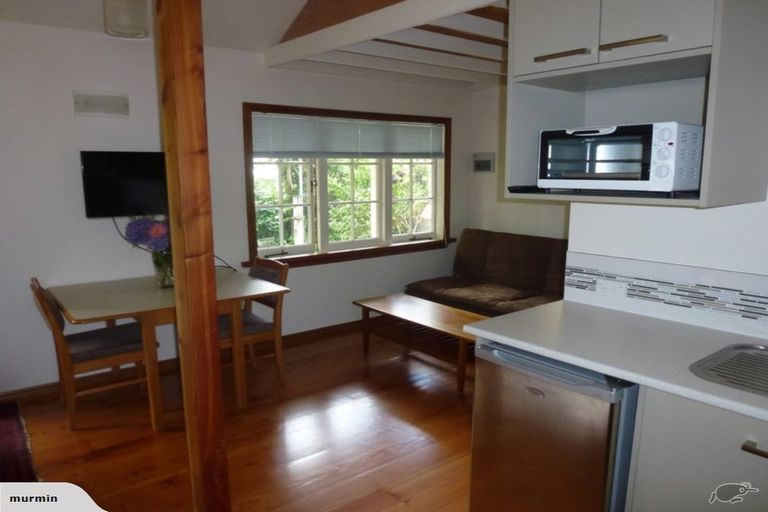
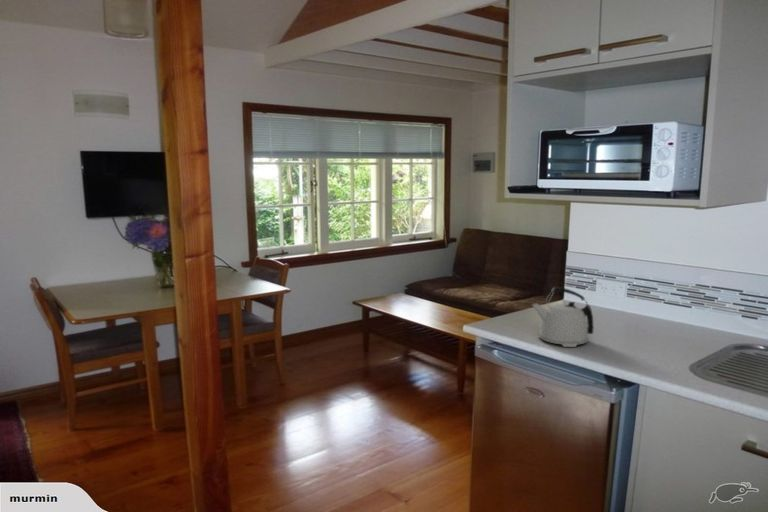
+ kettle (562, 313)
